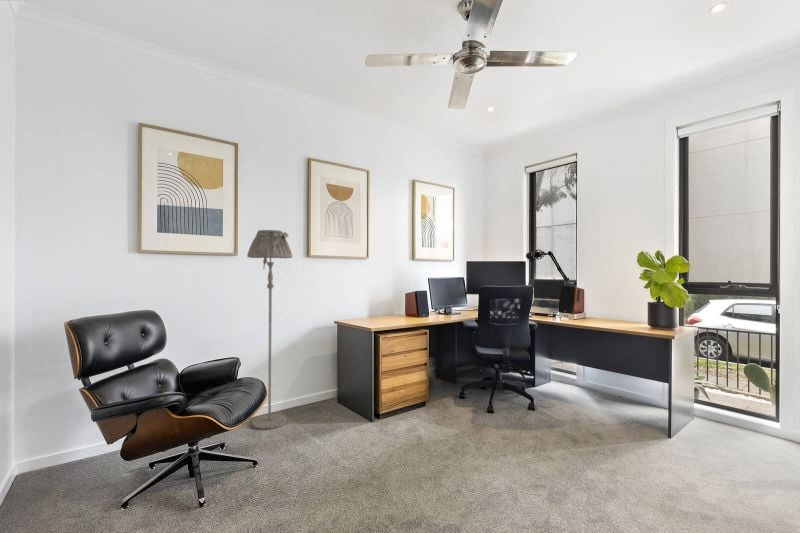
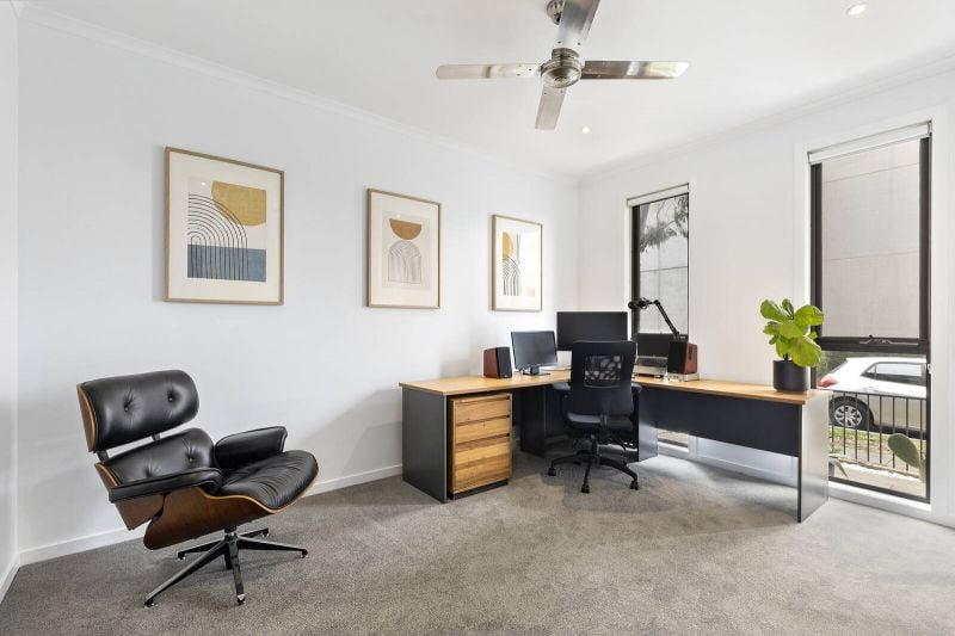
- floor lamp (269, 326)
